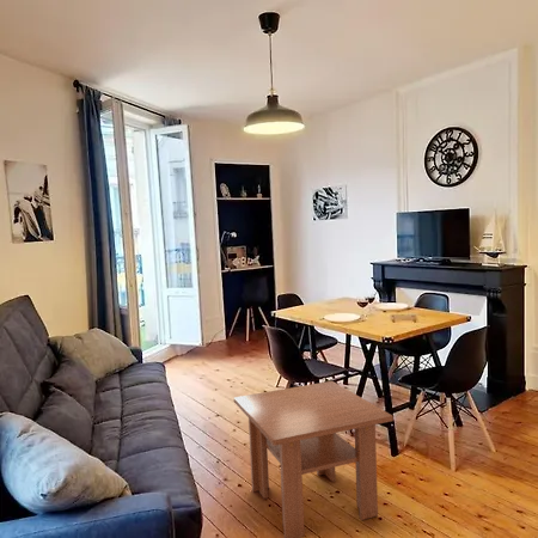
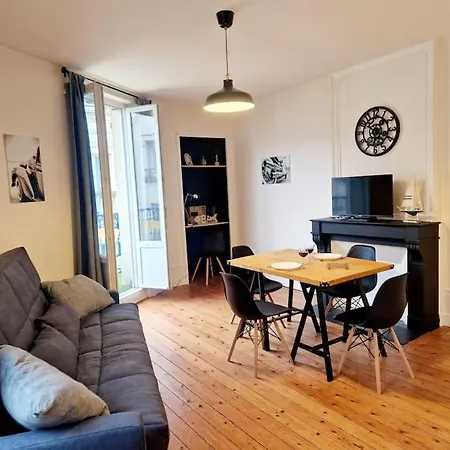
- coffee table (308, 454)
